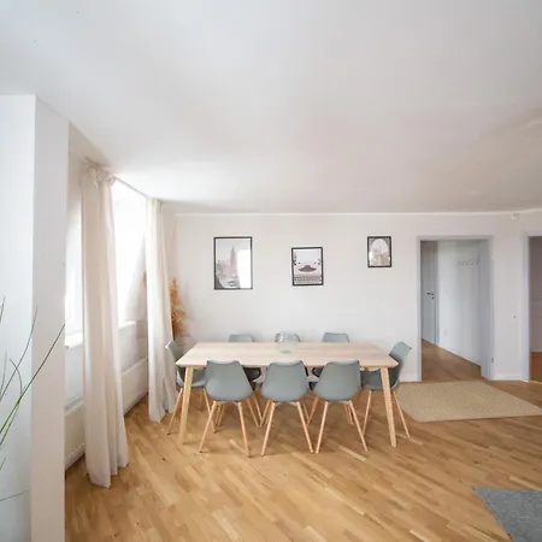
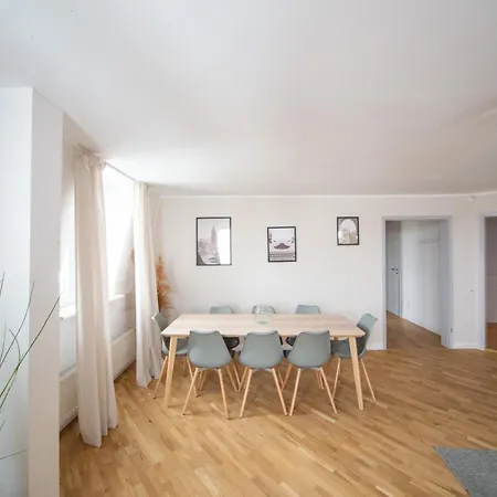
- rug (453, 397)
